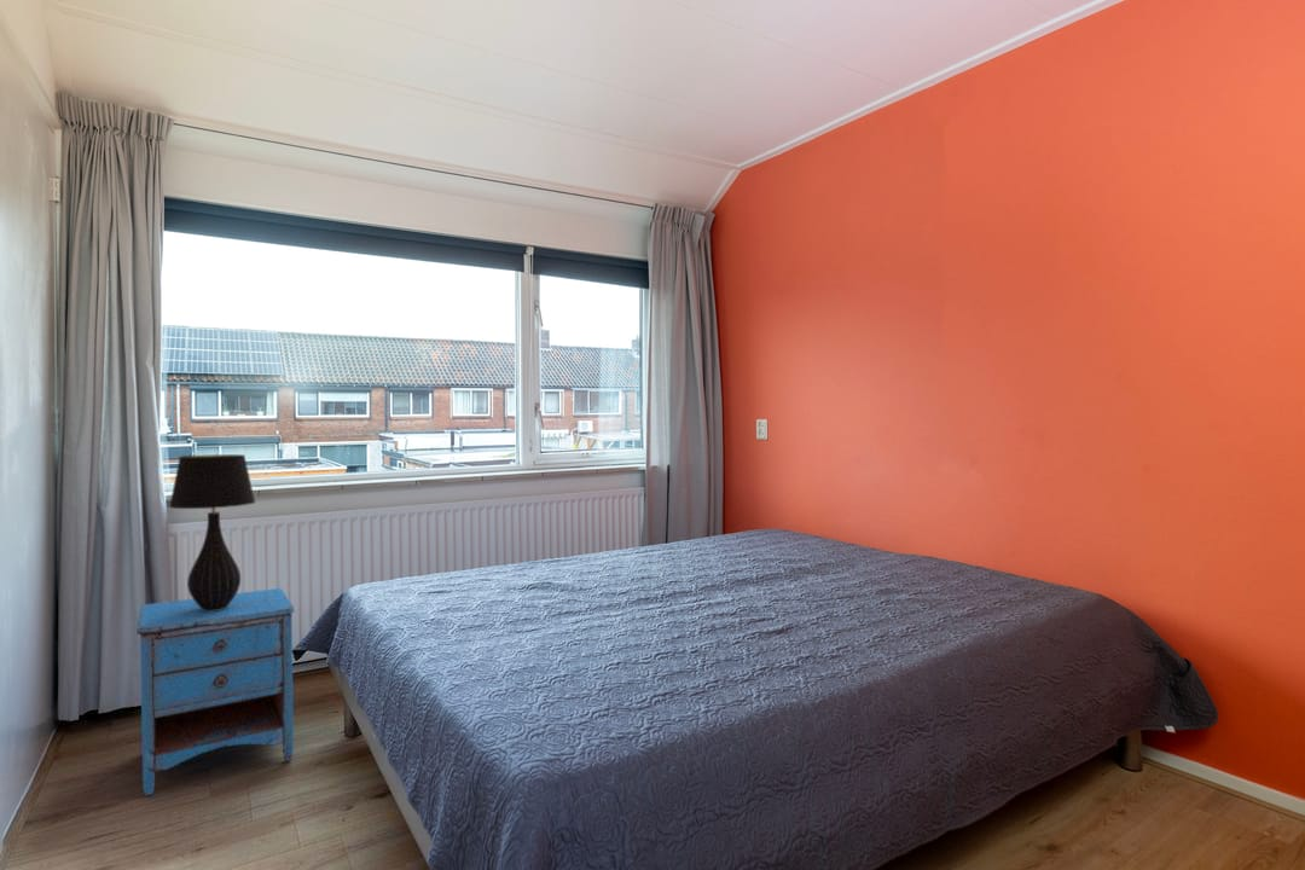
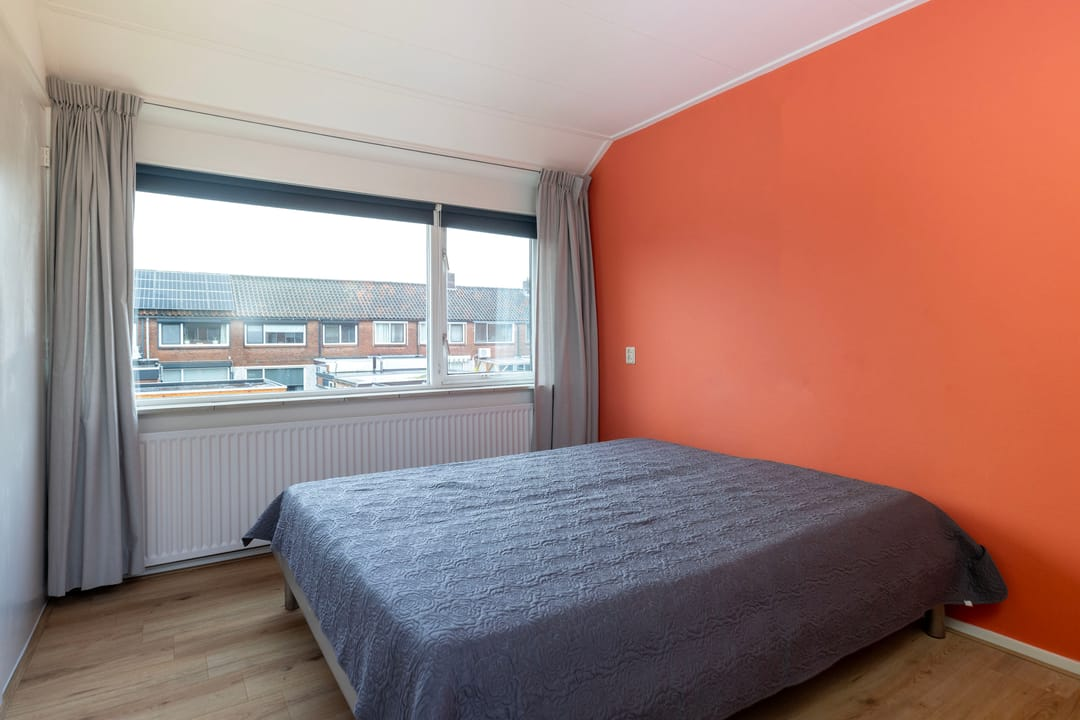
- nightstand (218, 682)
- table lamp (214, 532)
